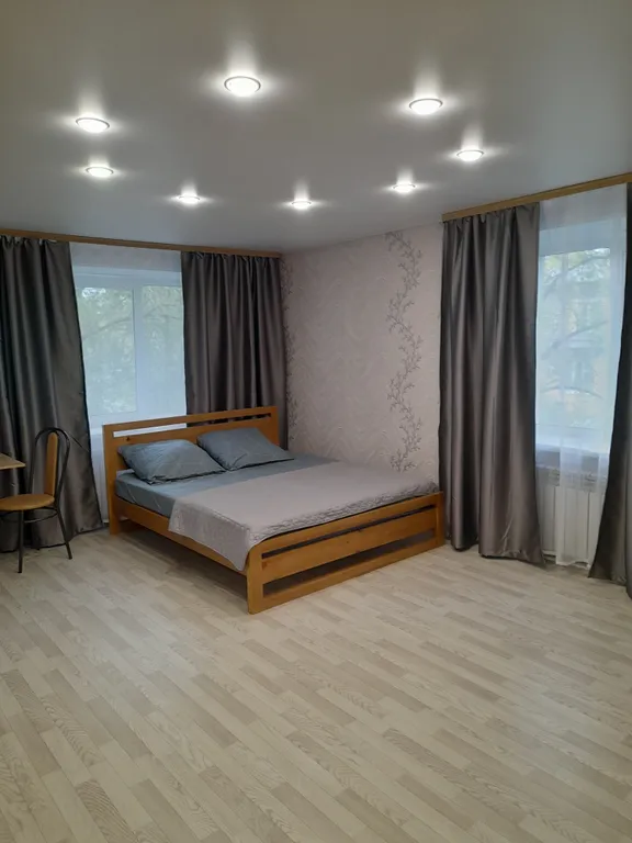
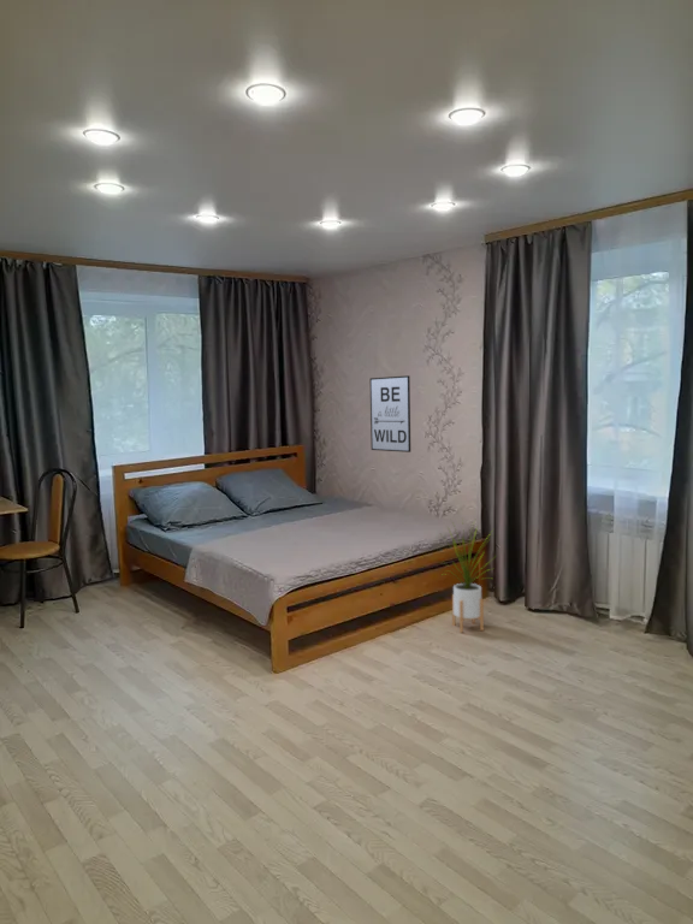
+ house plant (468, 574)
+ wall art (389, 414)
